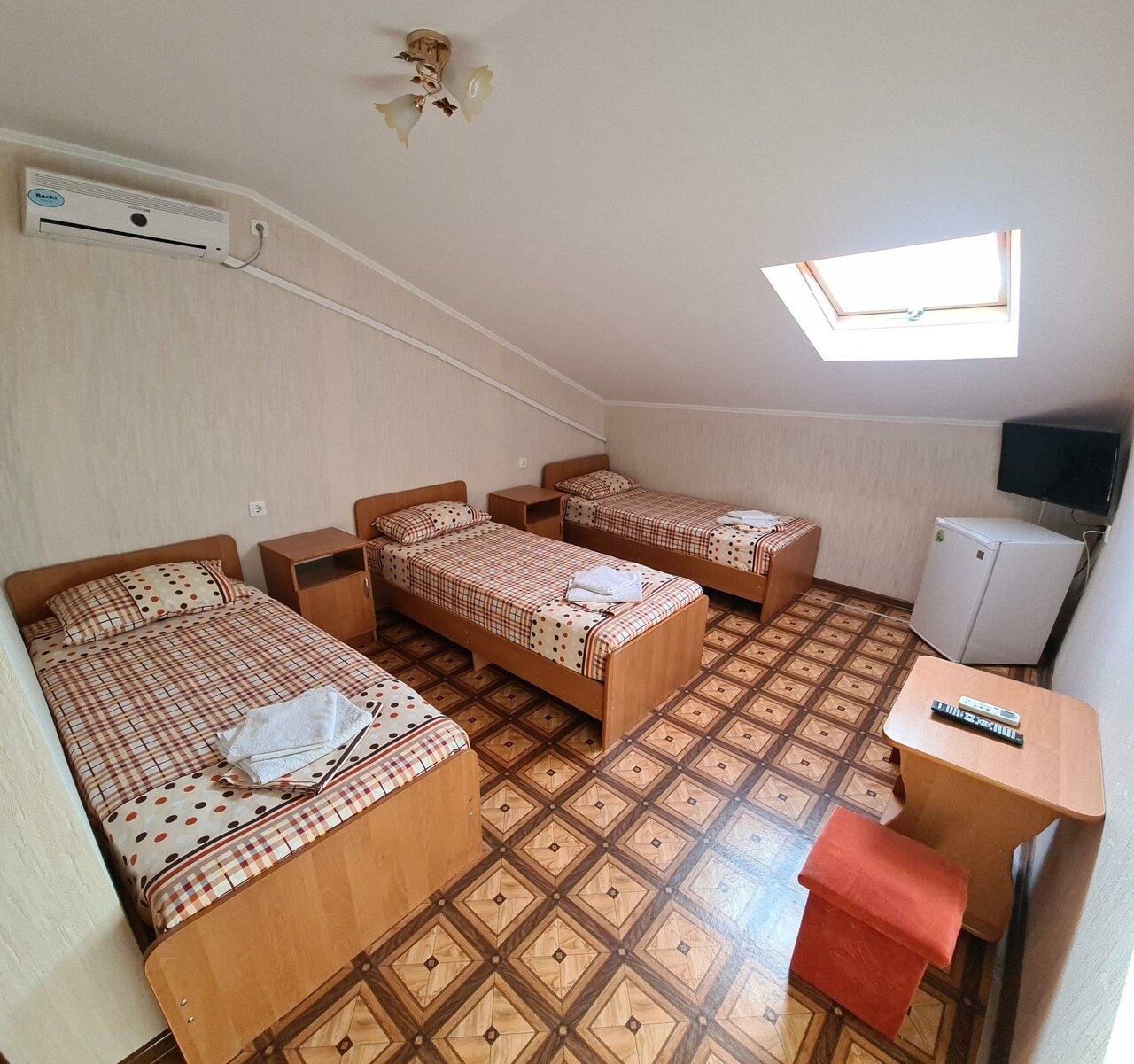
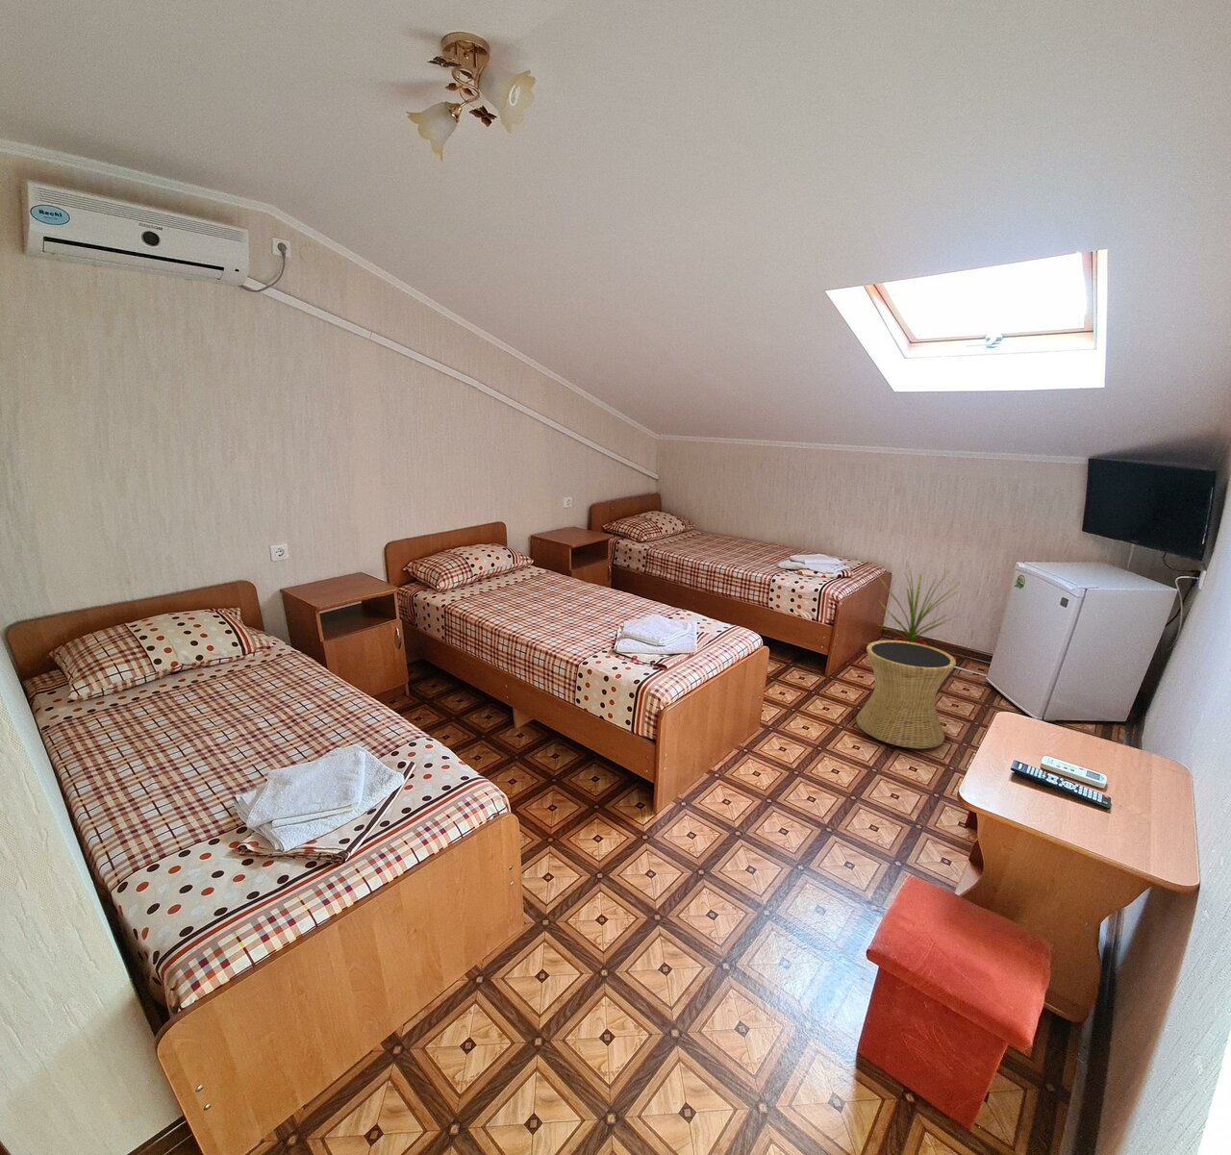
+ house plant (912, 621)
+ side table (904, 691)
